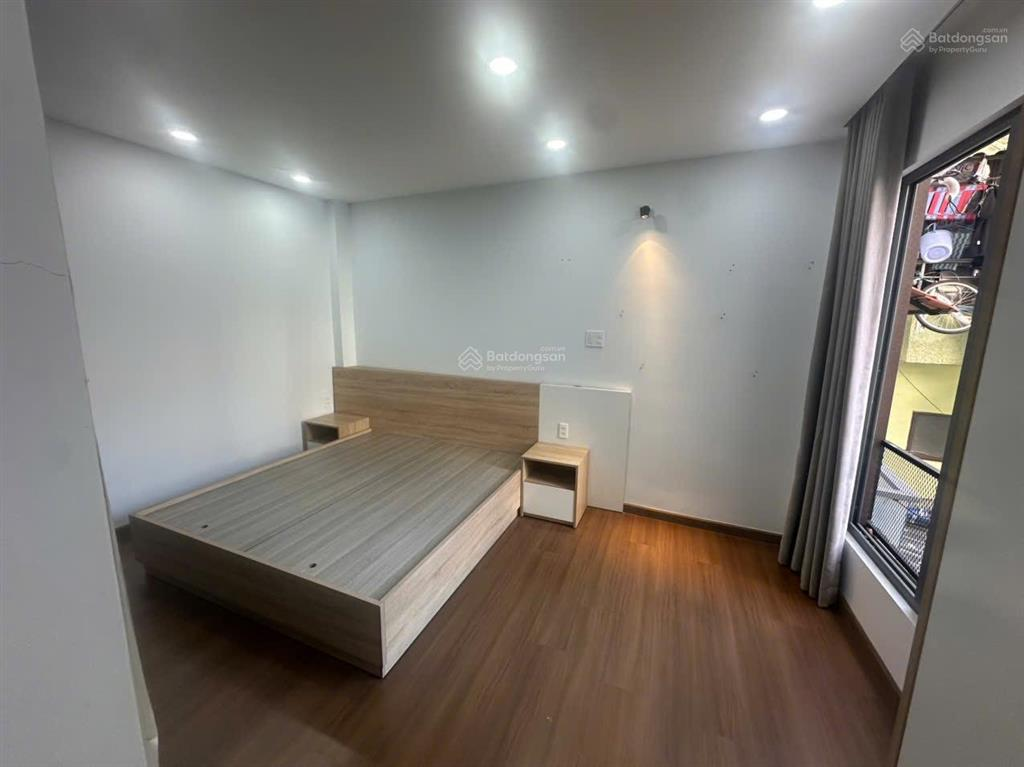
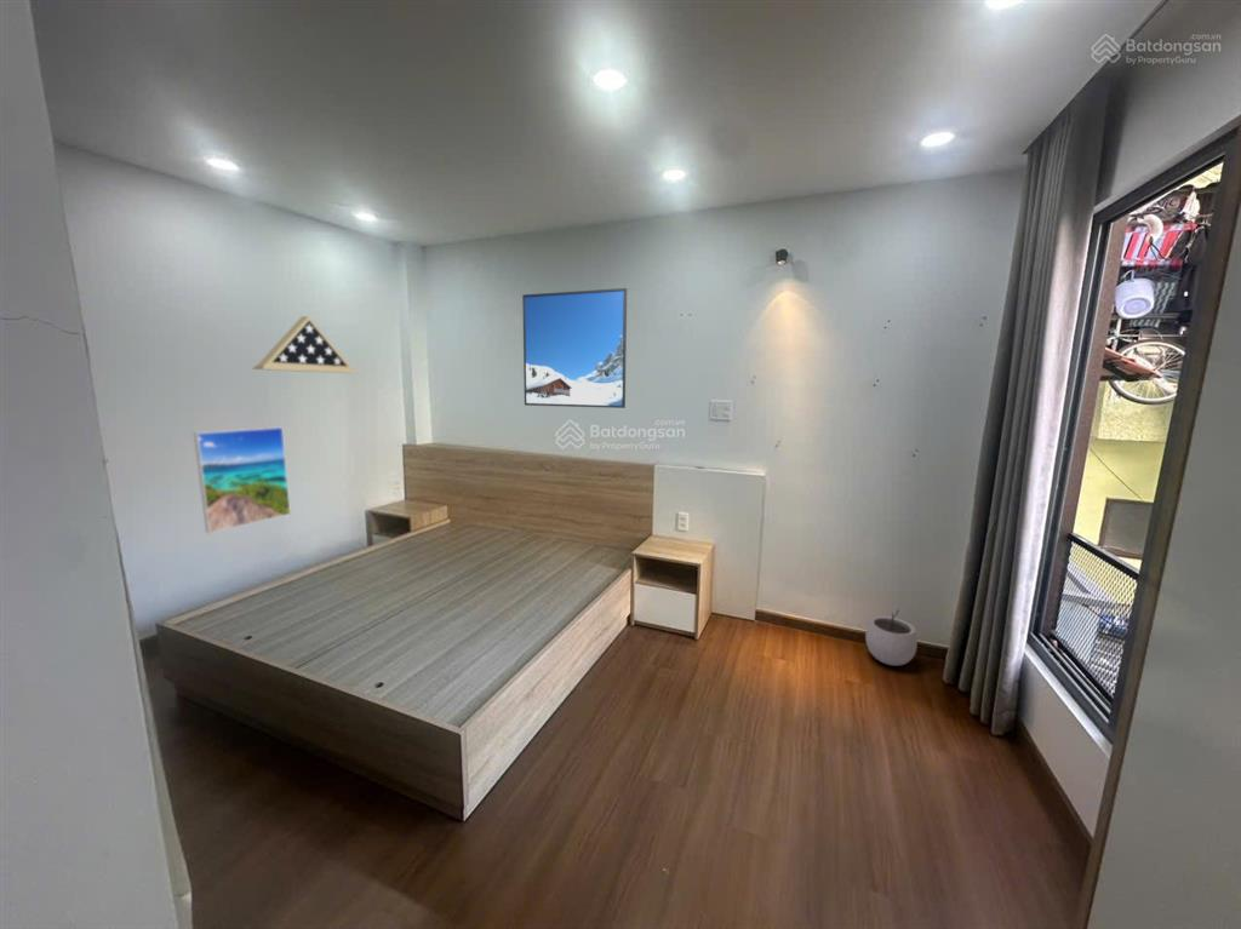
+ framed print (246, 476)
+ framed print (572, 350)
+ plant pot (891, 635)
+ display case (307, 344)
